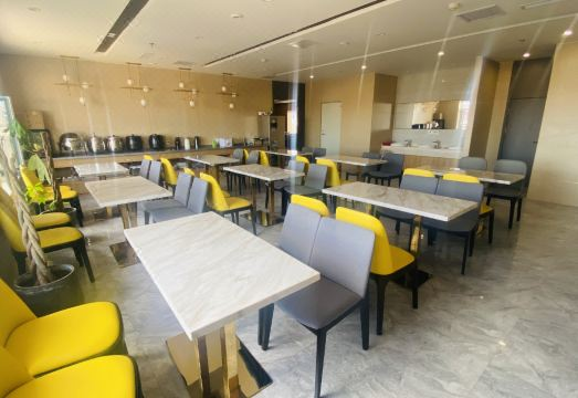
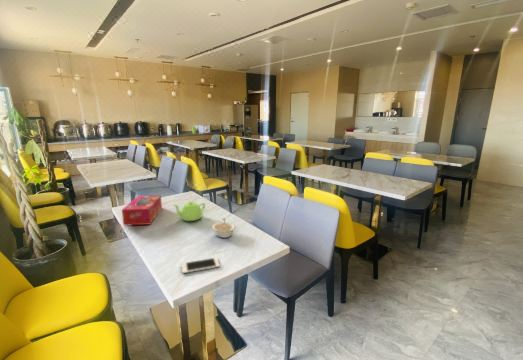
+ tissue box (143, 209)
+ cell phone (200, 264)
+ teapot (189, 210)
+ legume (223, 229)
